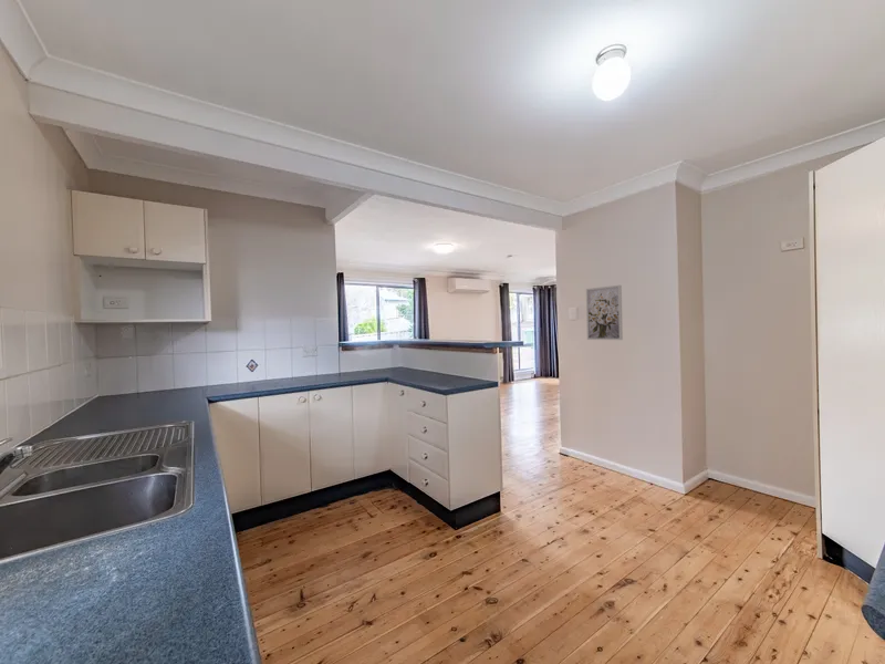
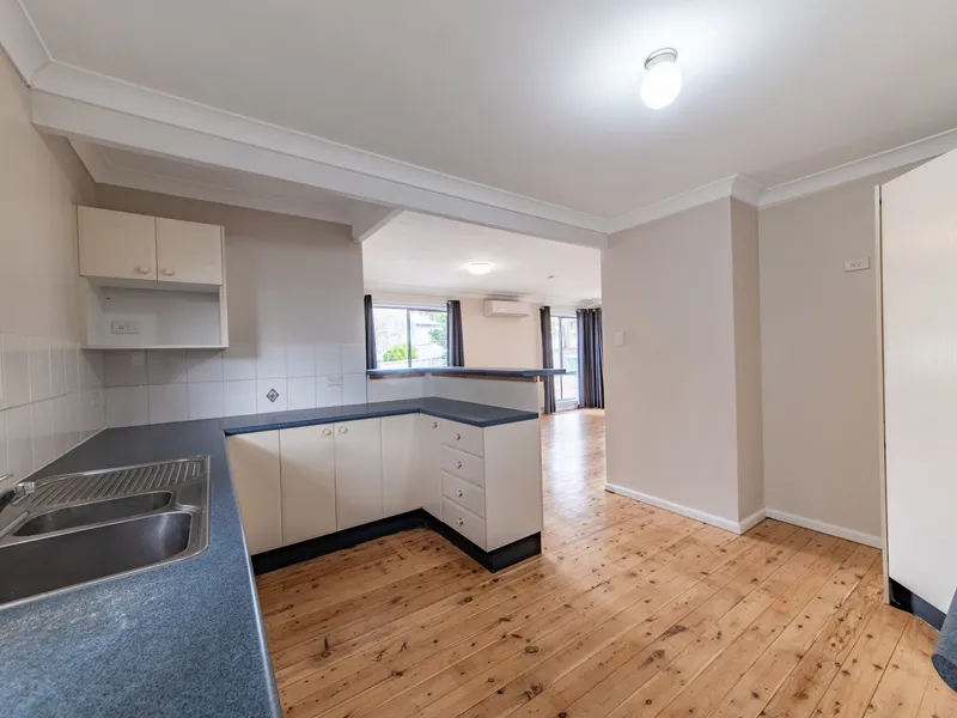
- wall art (603, 313)
